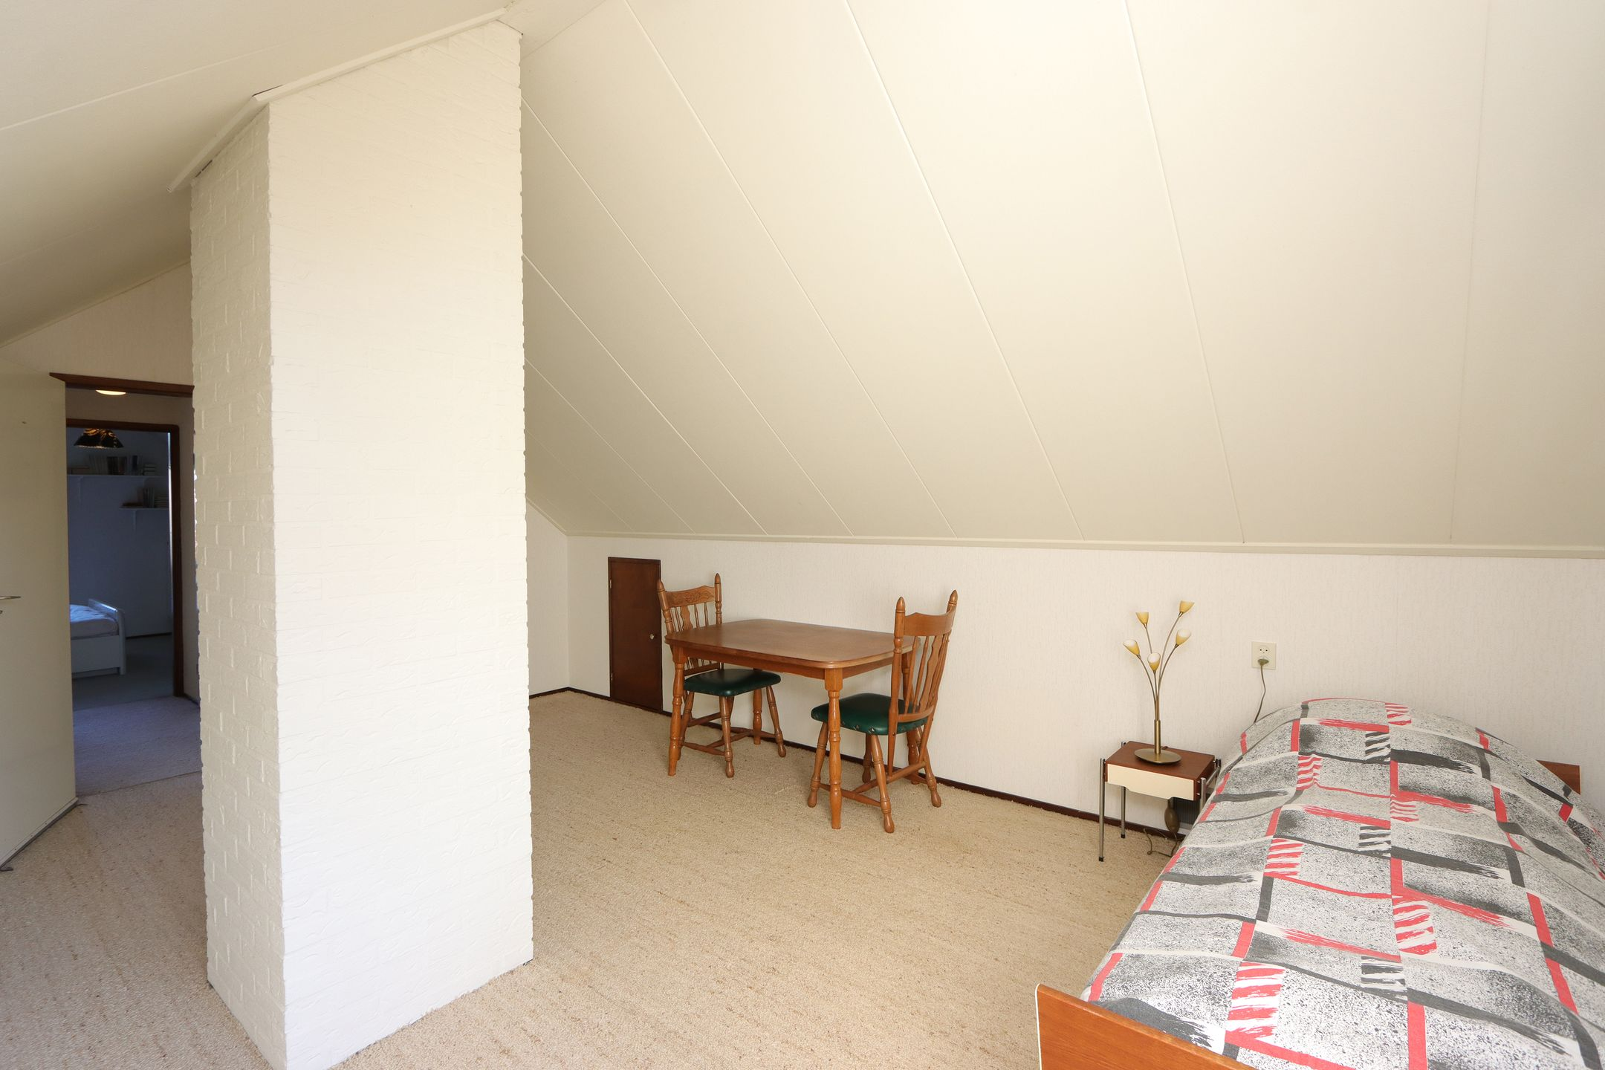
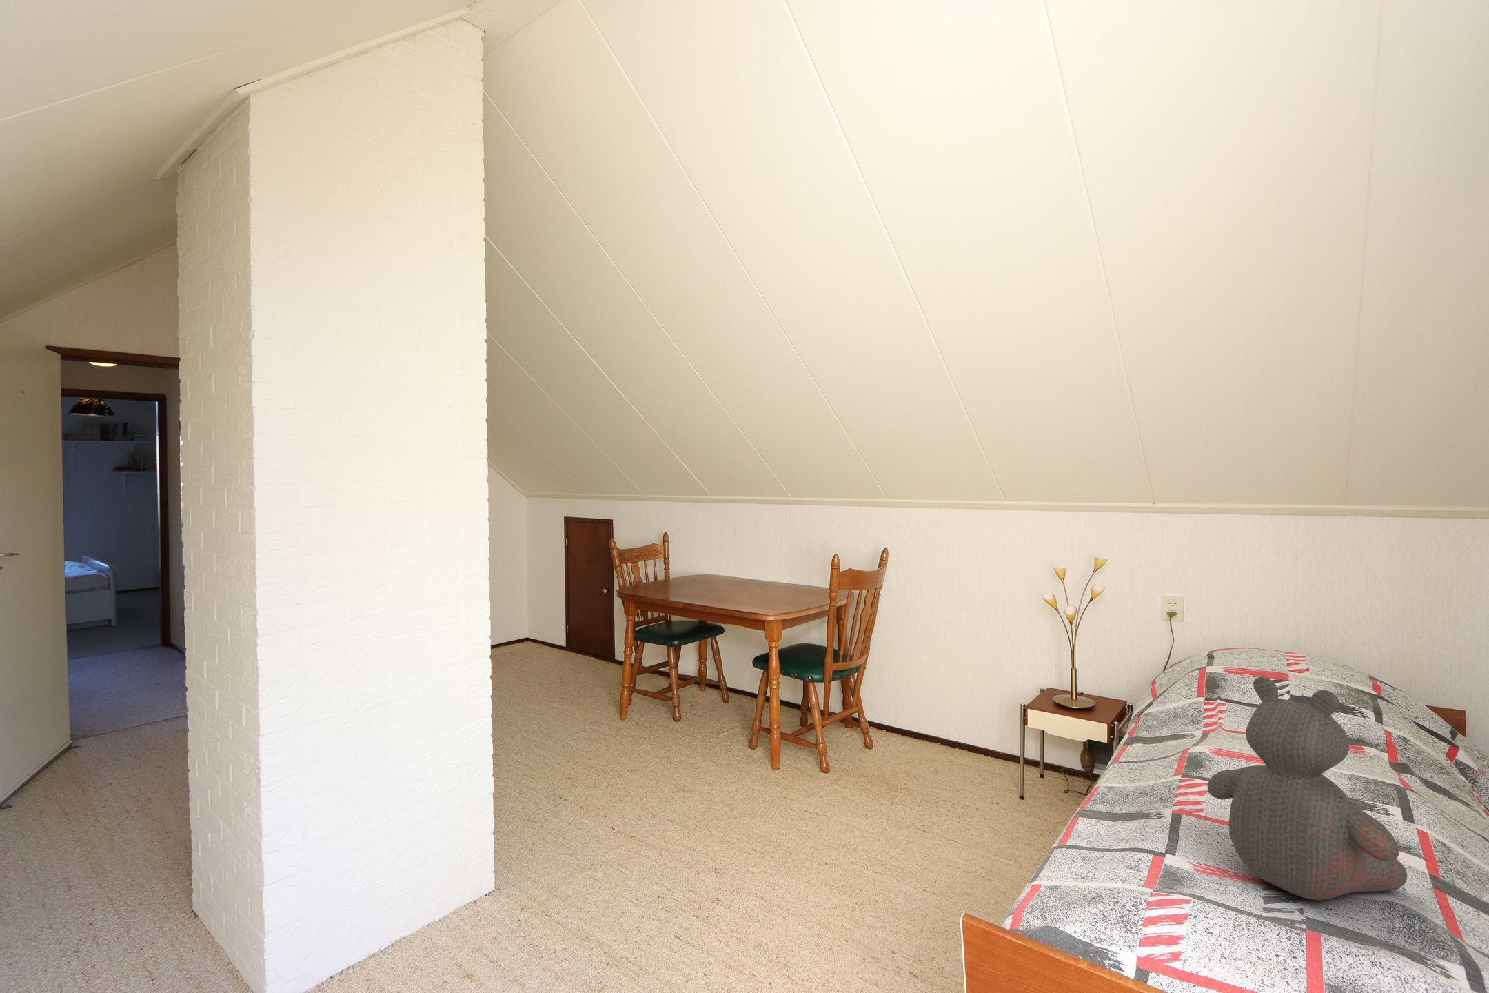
+ teddy bear (1313, 781)
